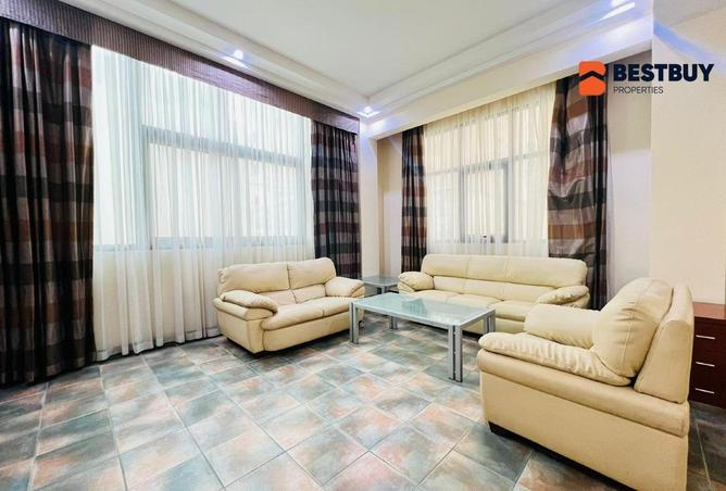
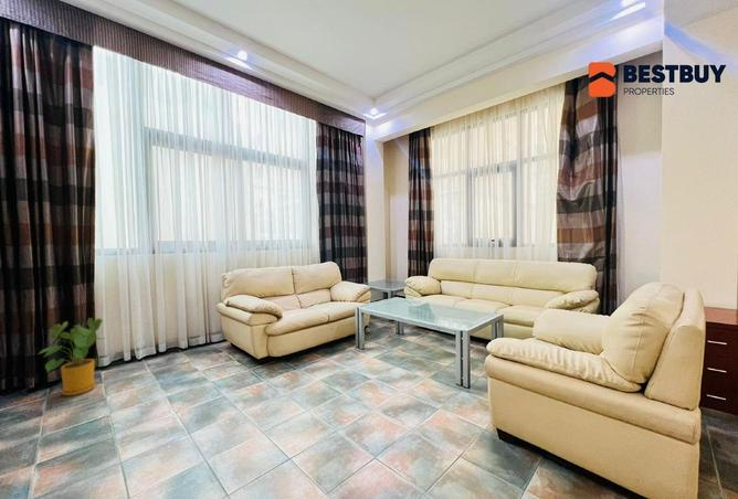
+ house plant (74, 357)
